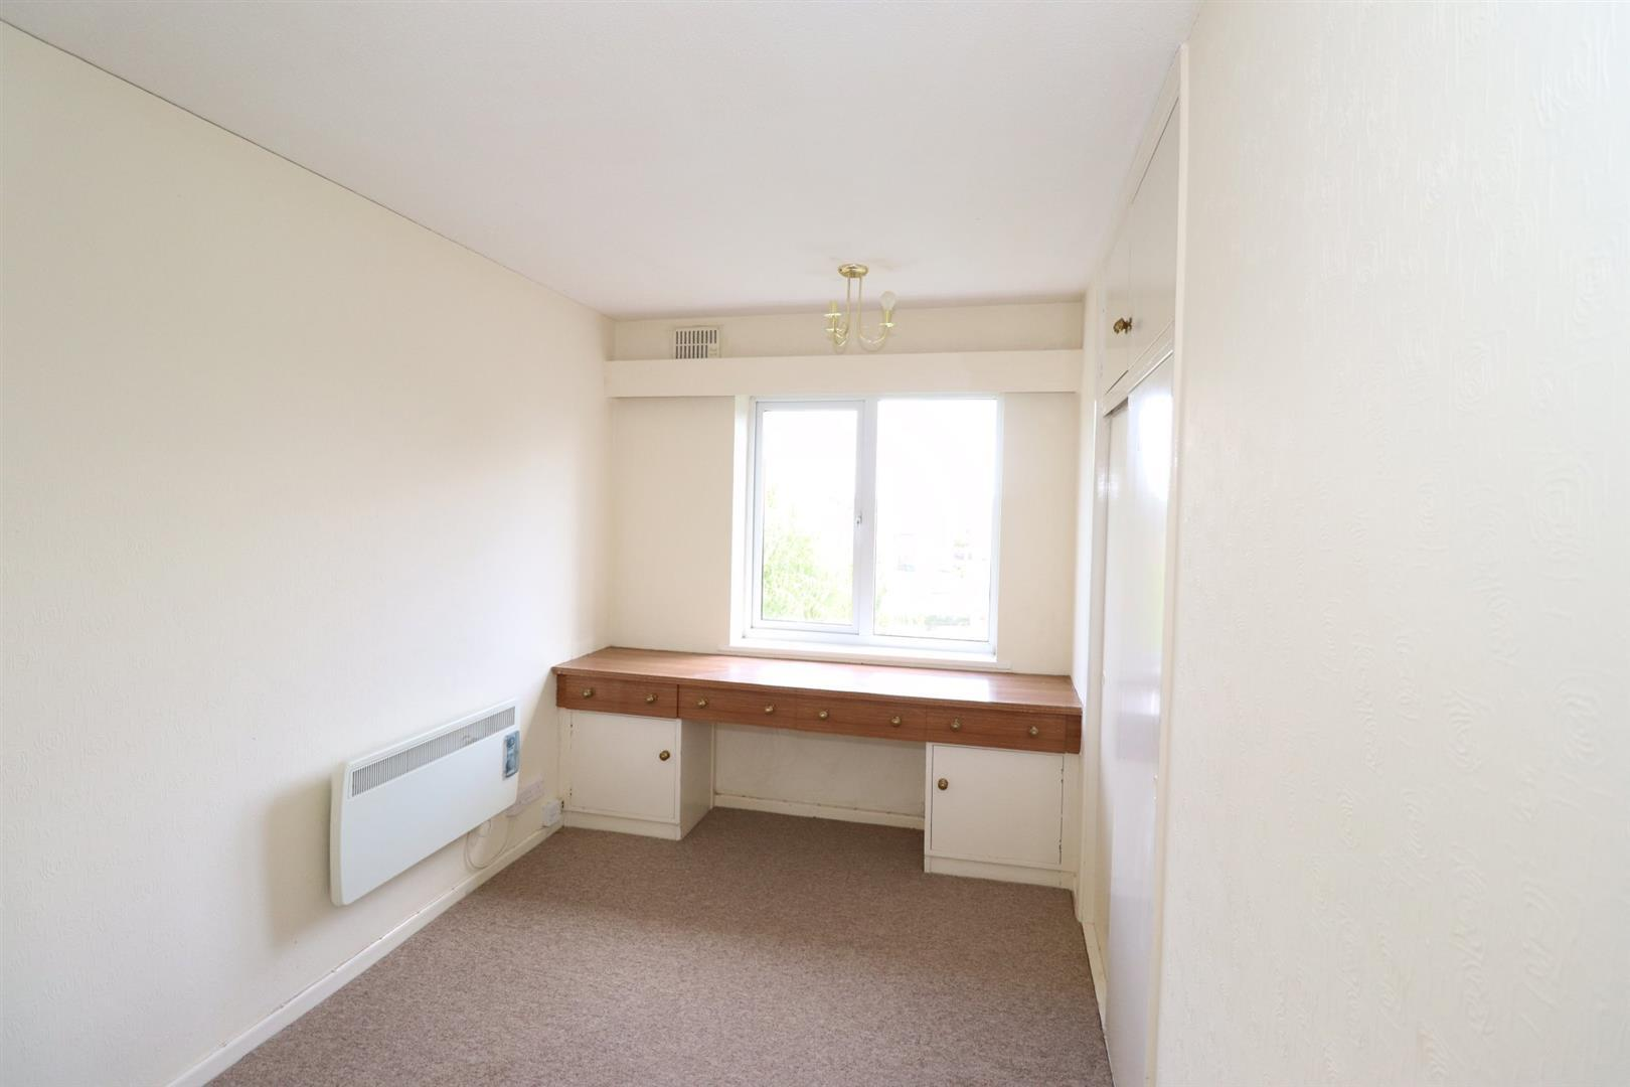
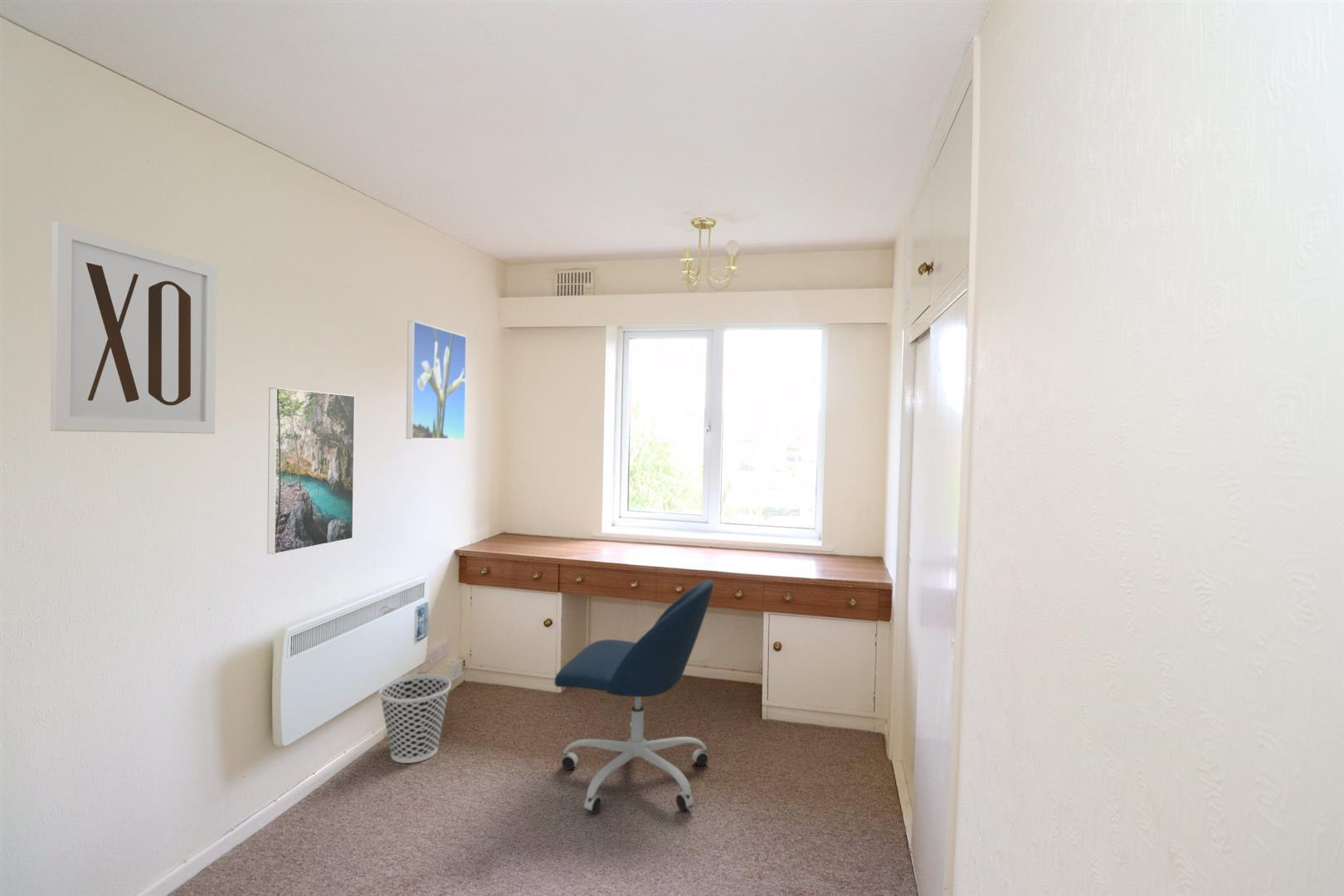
+ wastebasket (415, 718)
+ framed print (438, 384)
+ office chair (635, 677)
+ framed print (314, 469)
+ wall art (143, 339)
